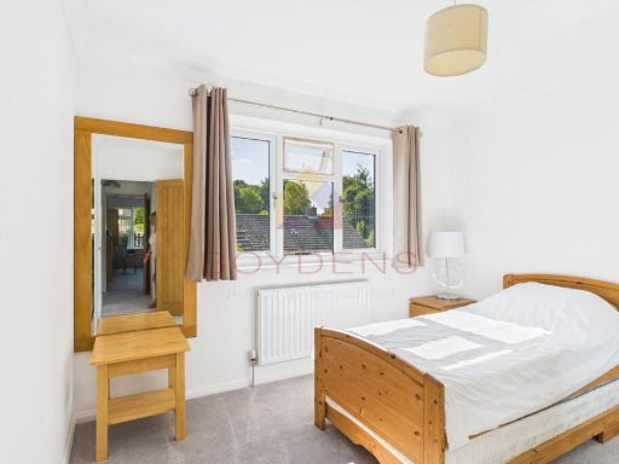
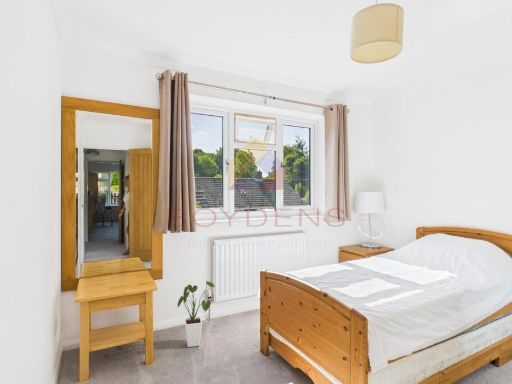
+ house plant (196, 313)
